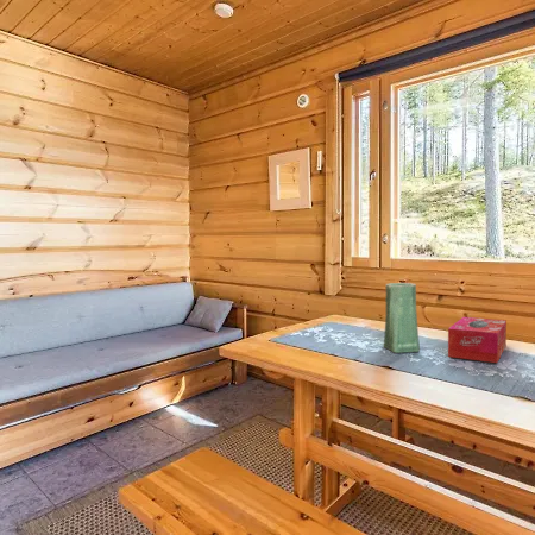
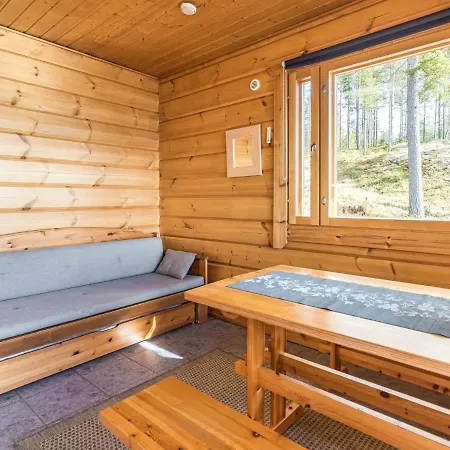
- tissue box (478, 336)
- vase (401, 316)
